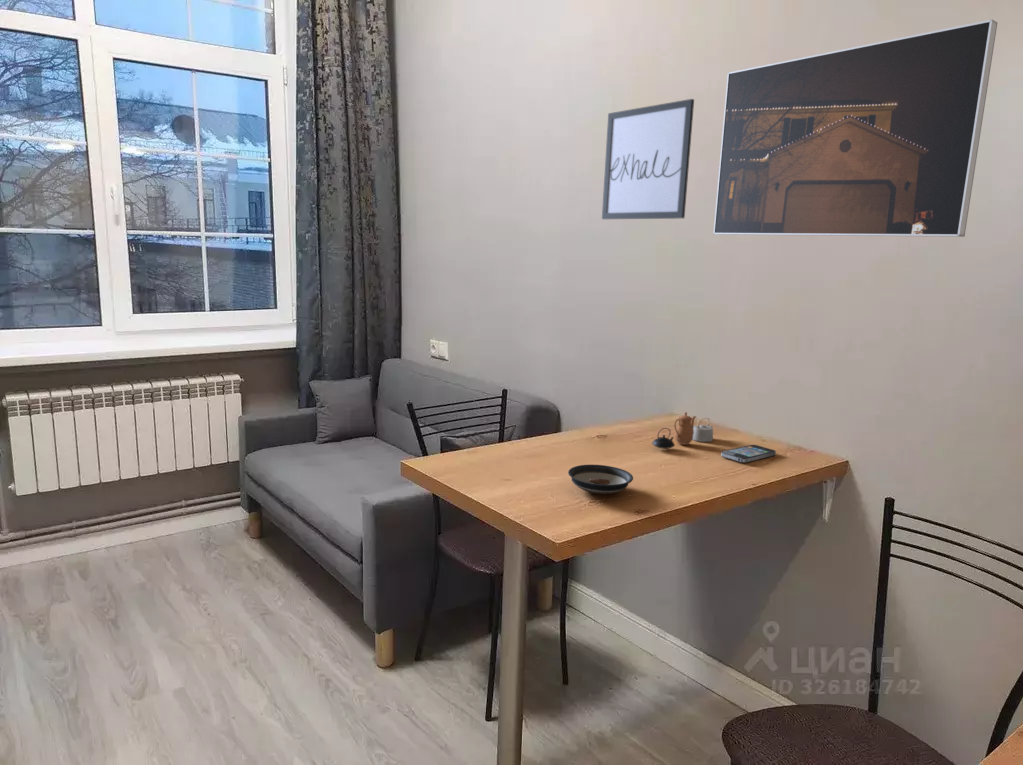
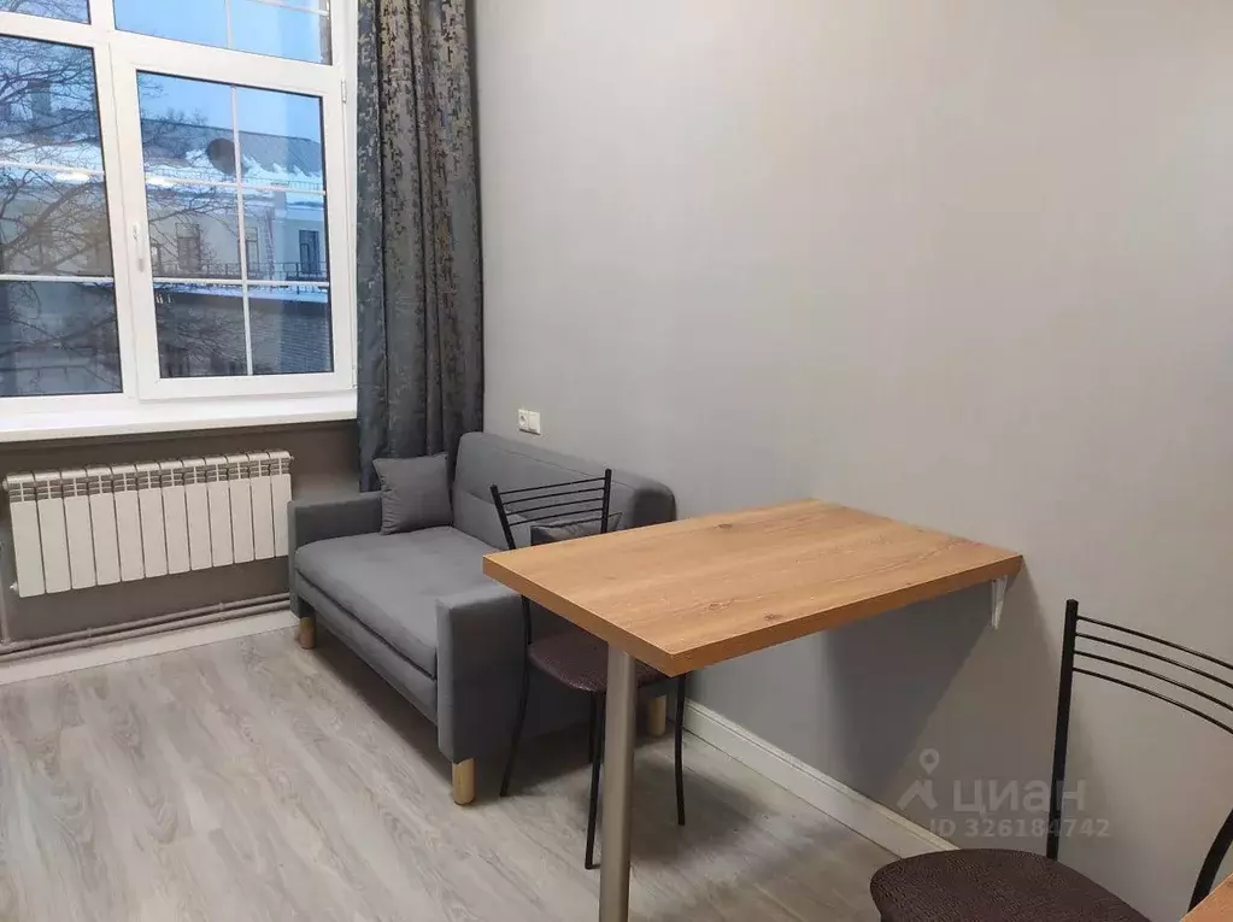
- saucer (600, 481)
- wall art (644, 163)
- teapot (685, 427)
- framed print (832, 145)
- smartphone (748, 453)
